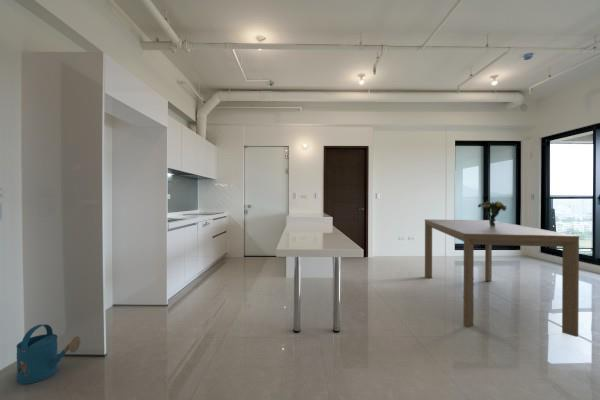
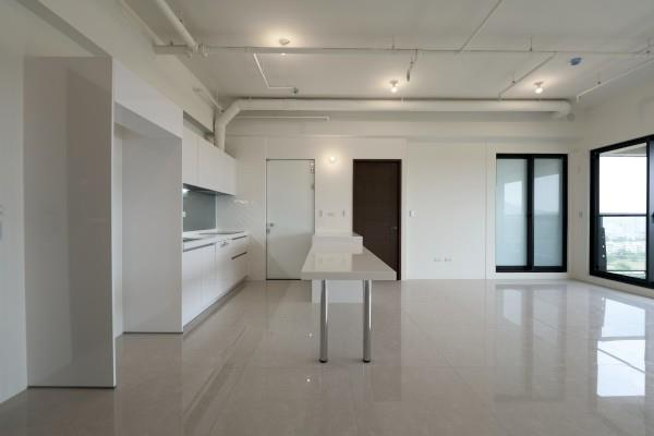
- dining table (485, 261)
- bouquet (492, 213)
- watering can (49, 350)
